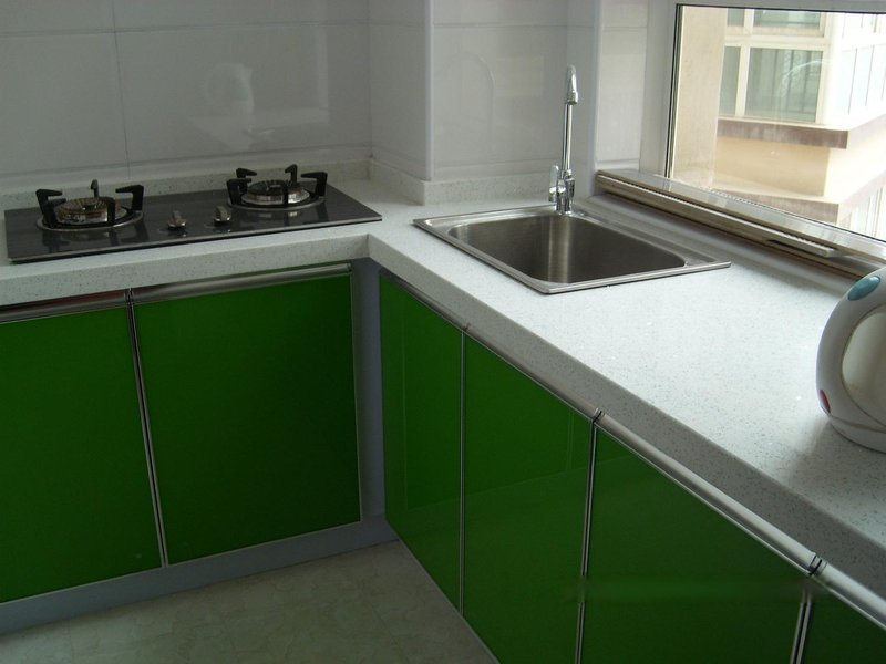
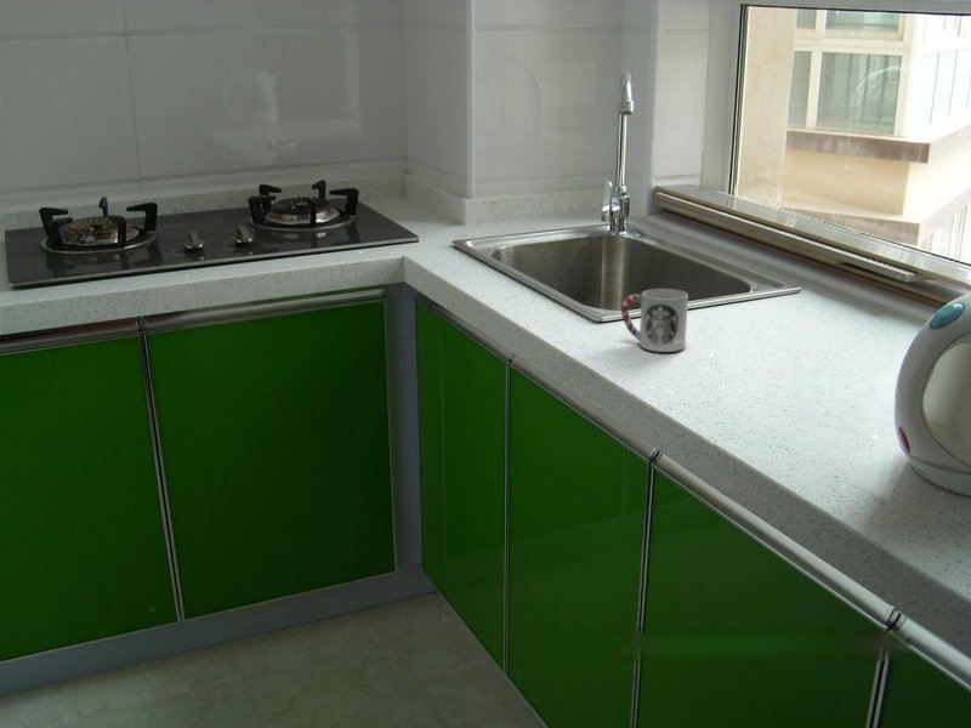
+ cup (653, 319)
